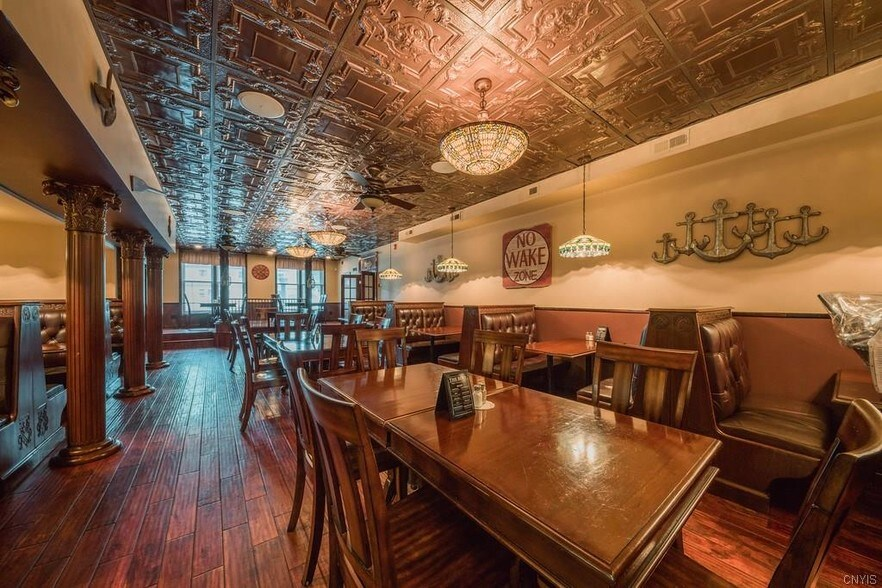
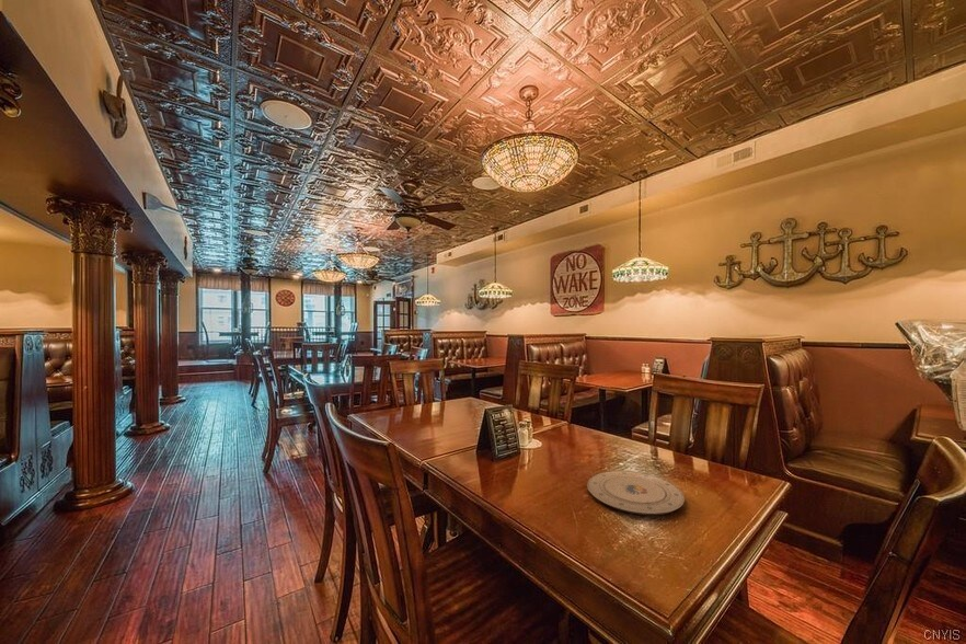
+ plate (633, 491)
